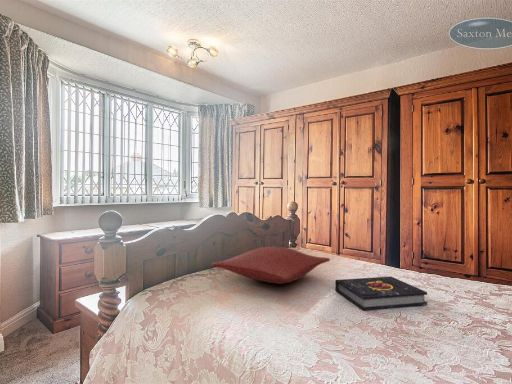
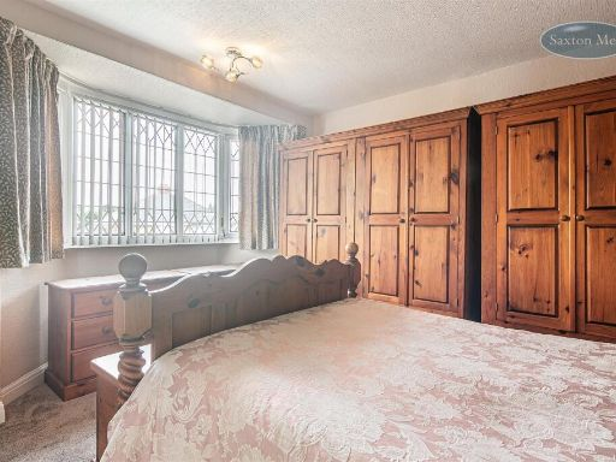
- pillow (272, 263)
- book (378, 291)
